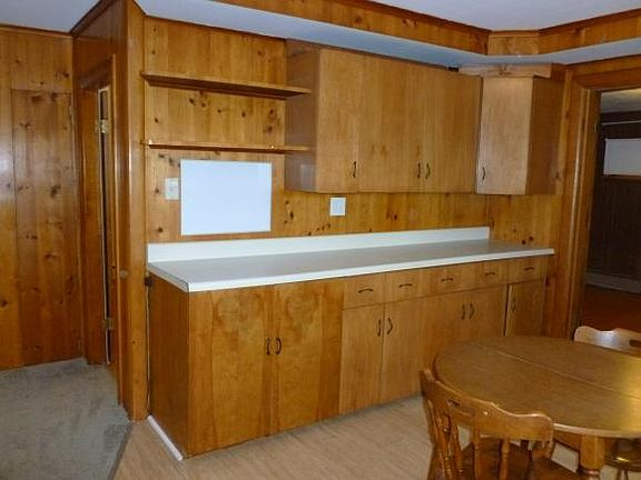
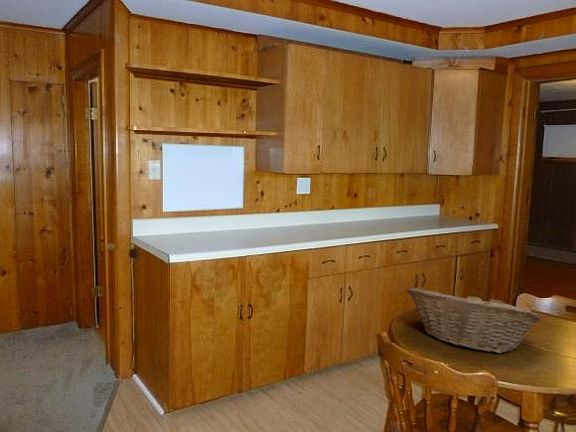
+ fruit basket (469, 313)
